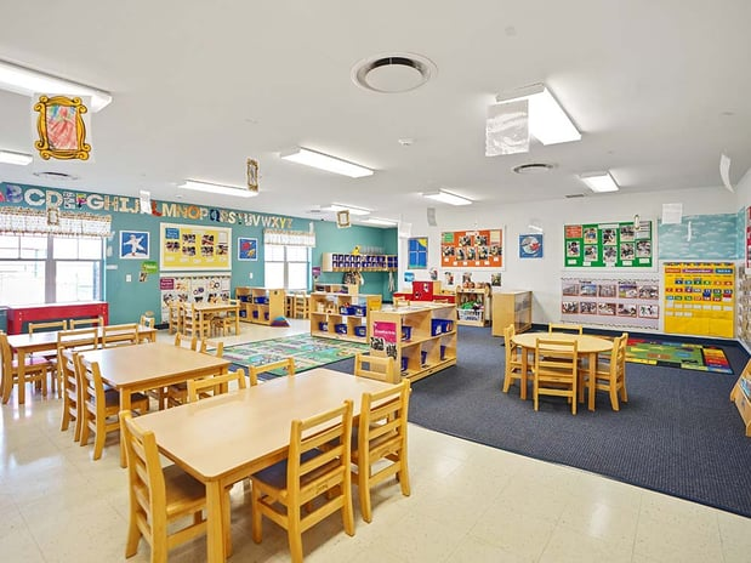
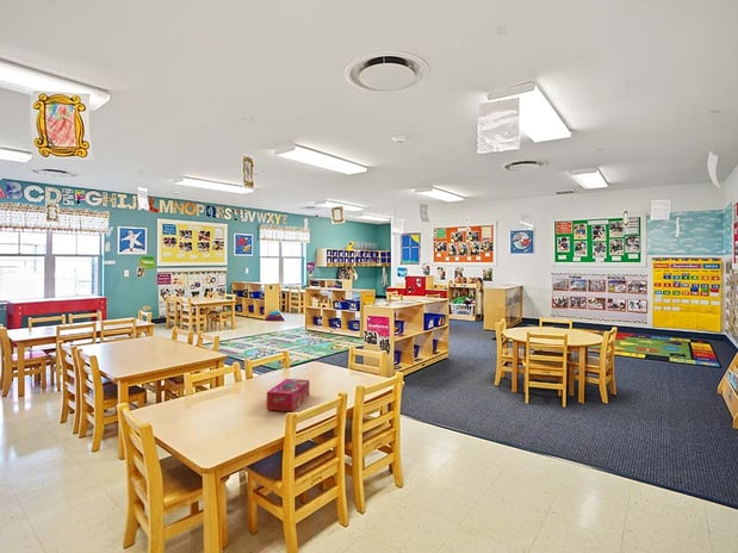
+ tissue box (289, 393)
